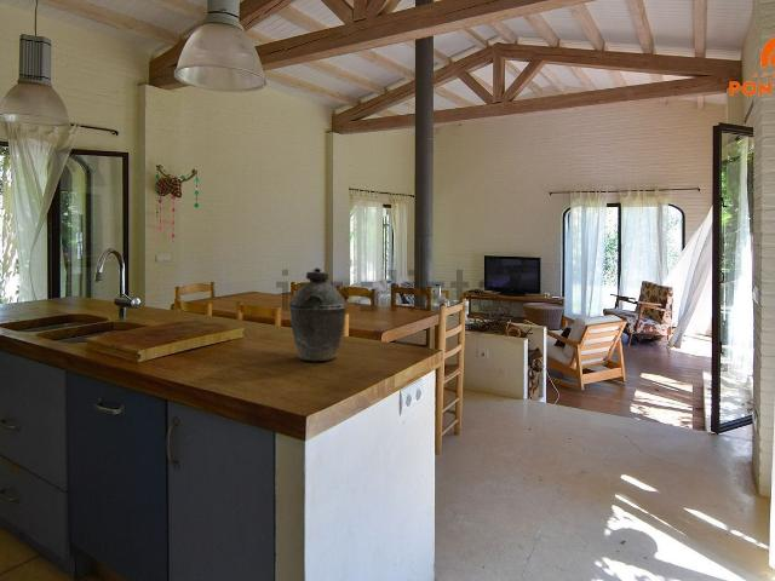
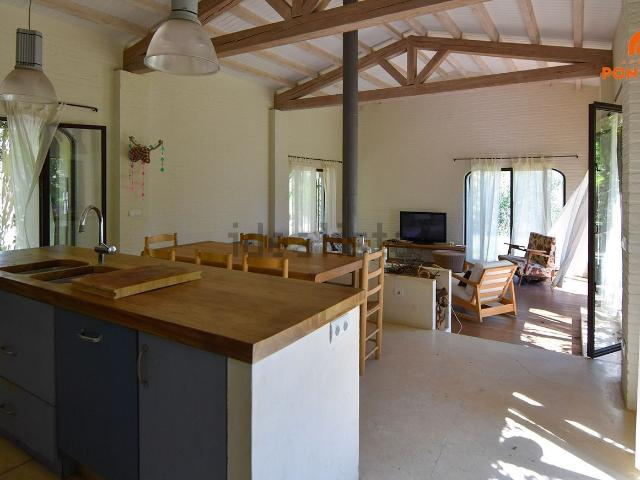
- kettle (317, 312)
